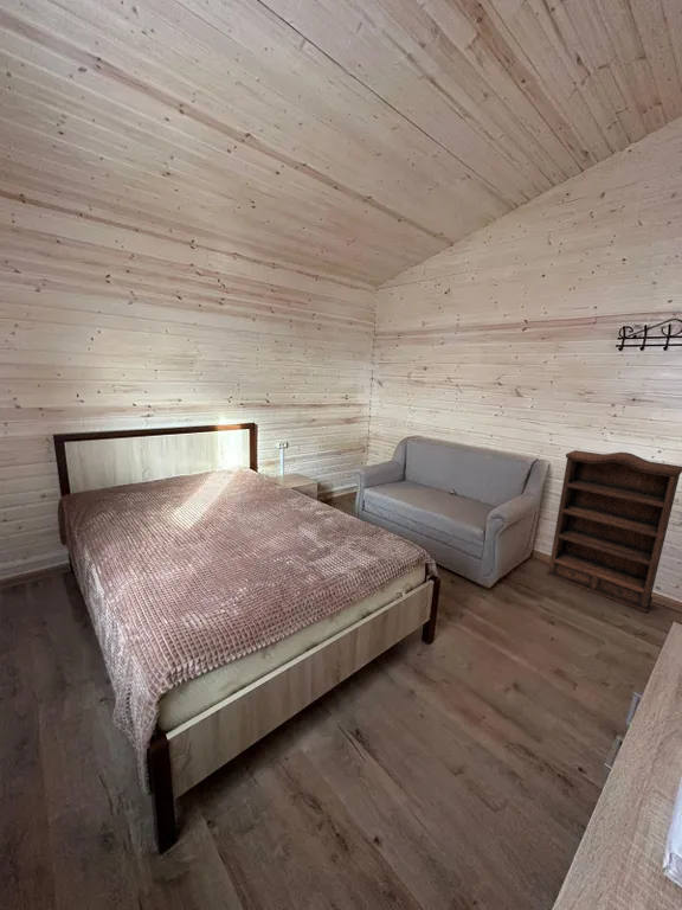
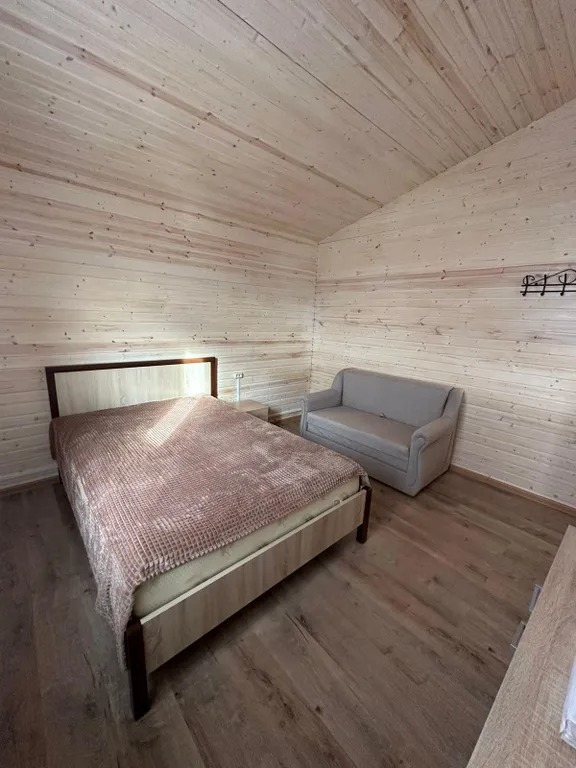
- bookshelf (609, 523)
